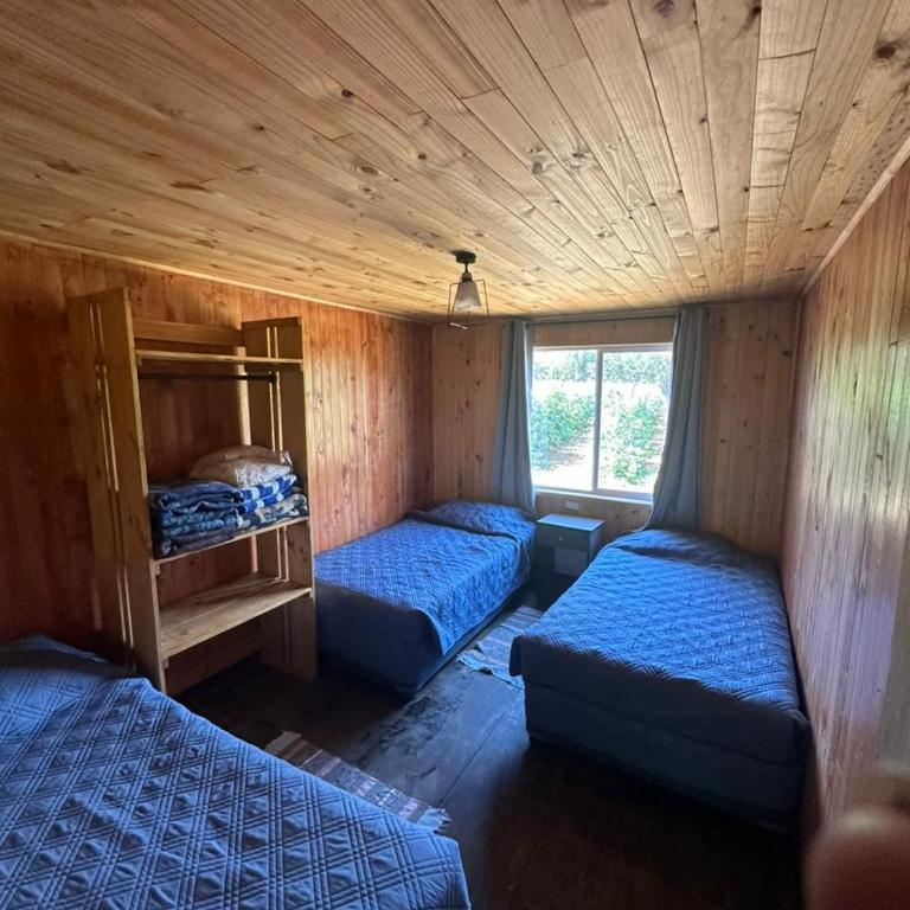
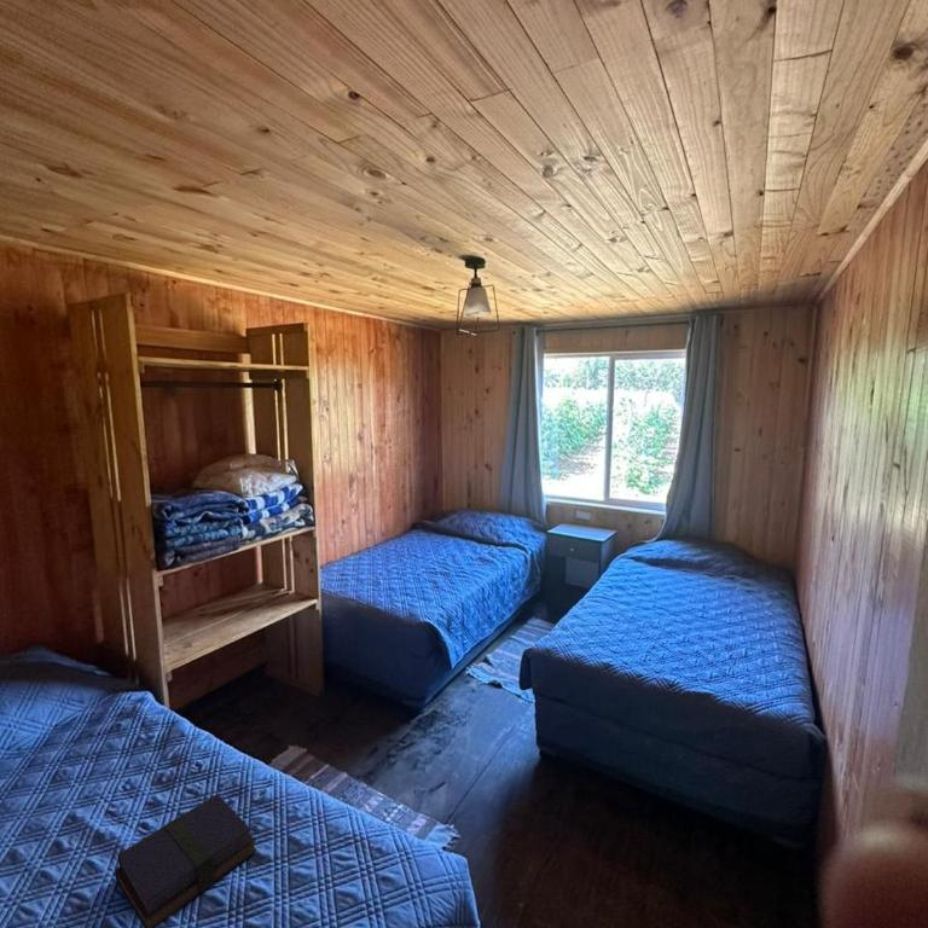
+ book (186, 852)
